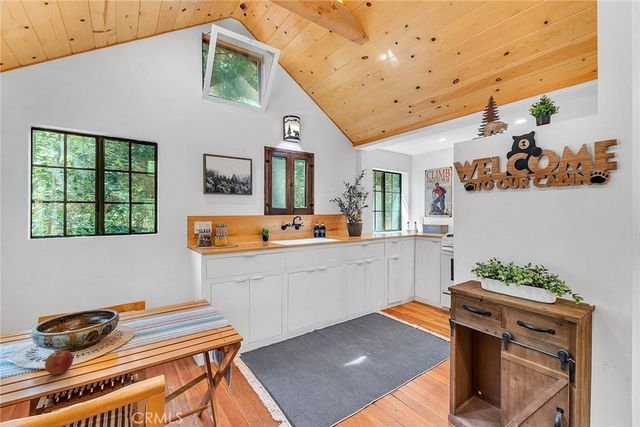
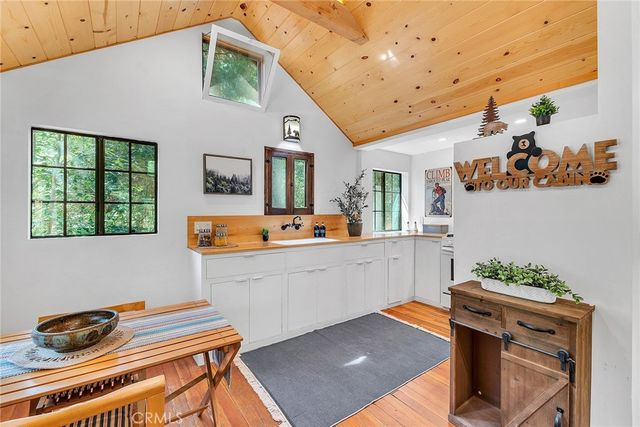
- apple (59, 362)
